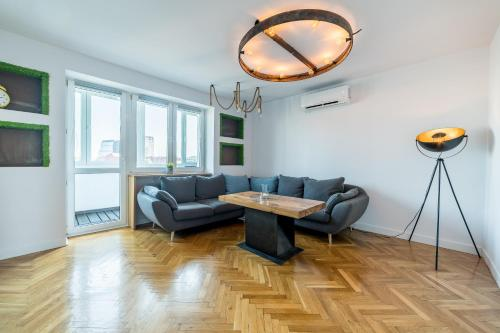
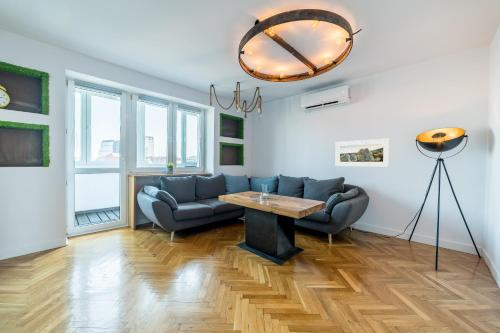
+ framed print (360, 153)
